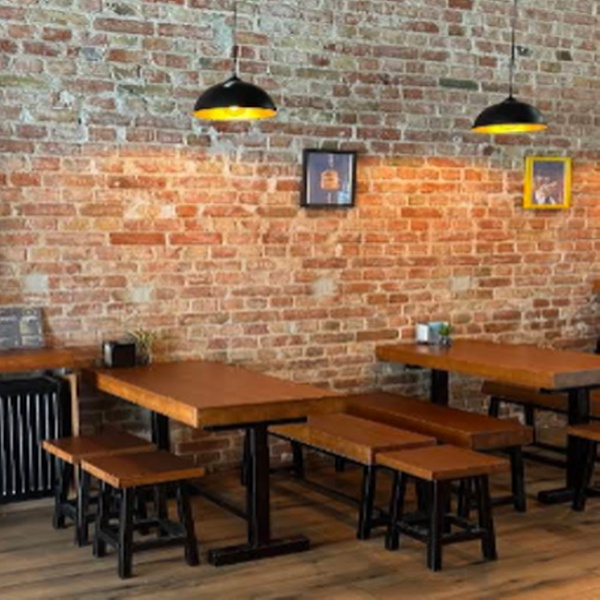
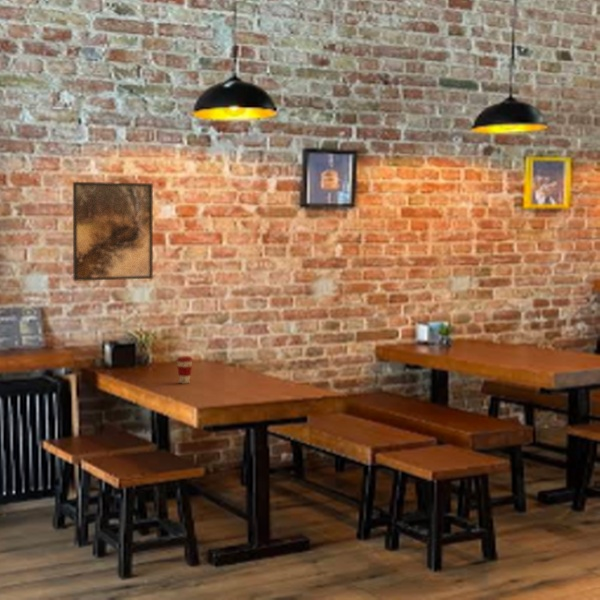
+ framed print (113, 231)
+ coffee cup (184, 370)
